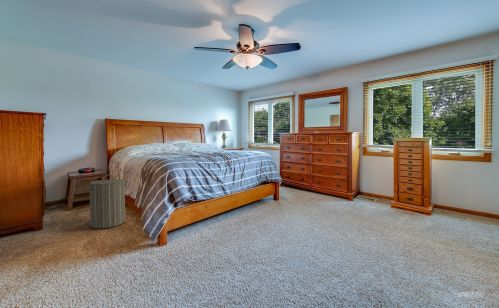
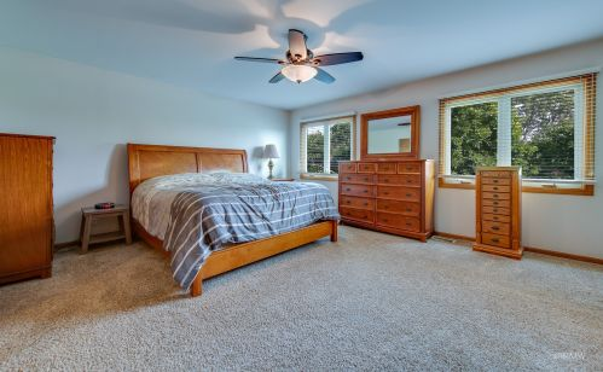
- laundry hamper (107, 199)
